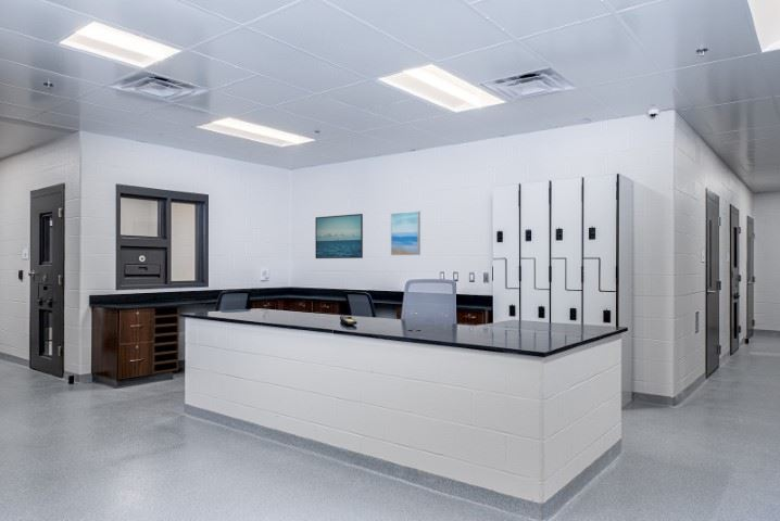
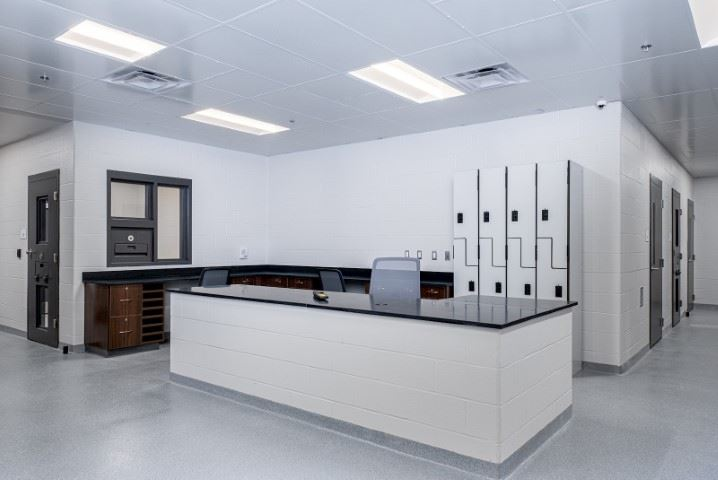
- wall art (405, 233)
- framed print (338, 237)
